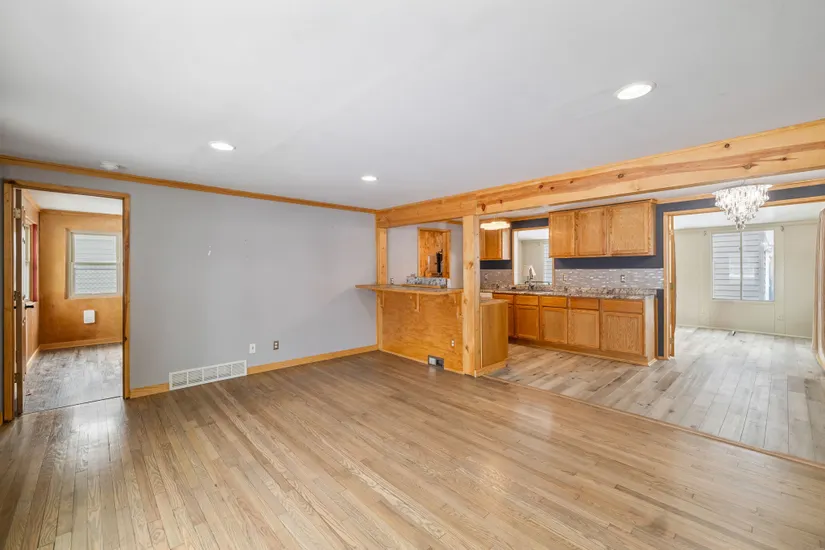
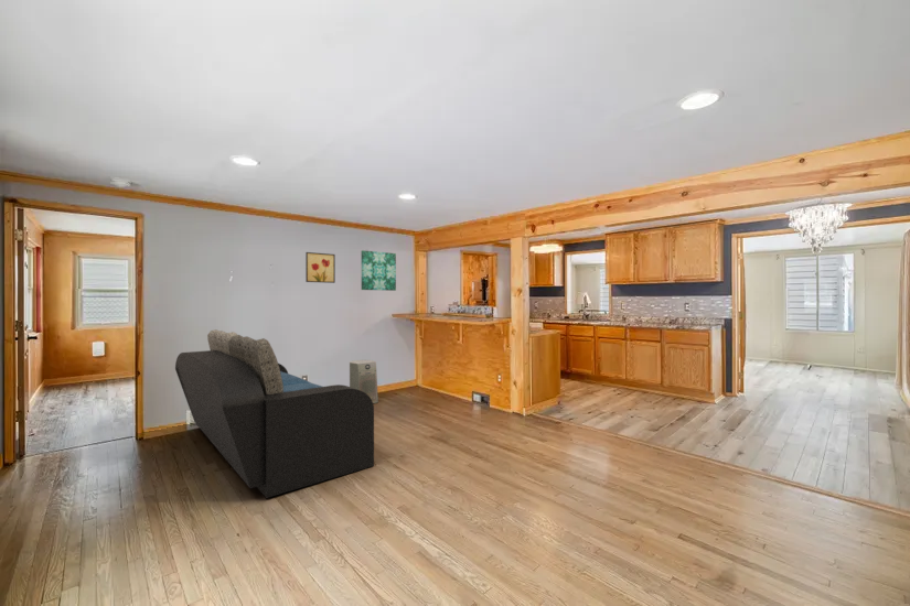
+ fan (362, 381)
+ wall art (320, 268)
+ sofa (265, 388)
+ wall art (378, 271)
